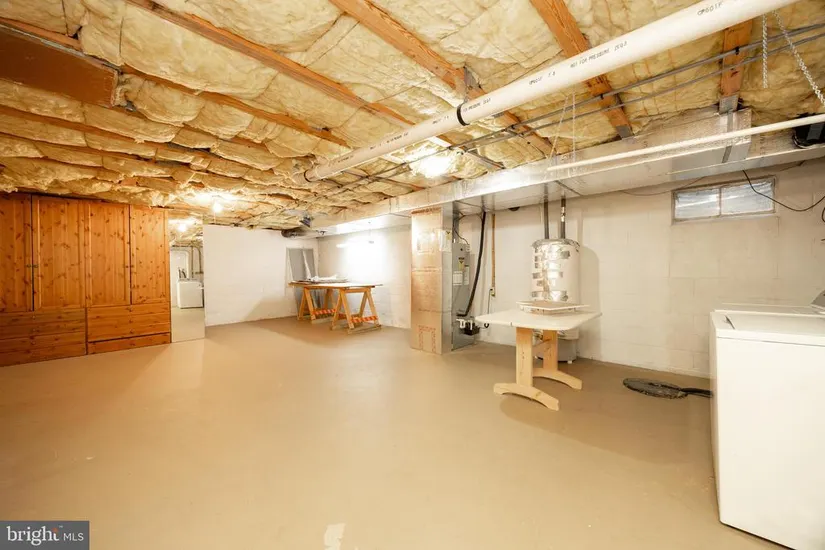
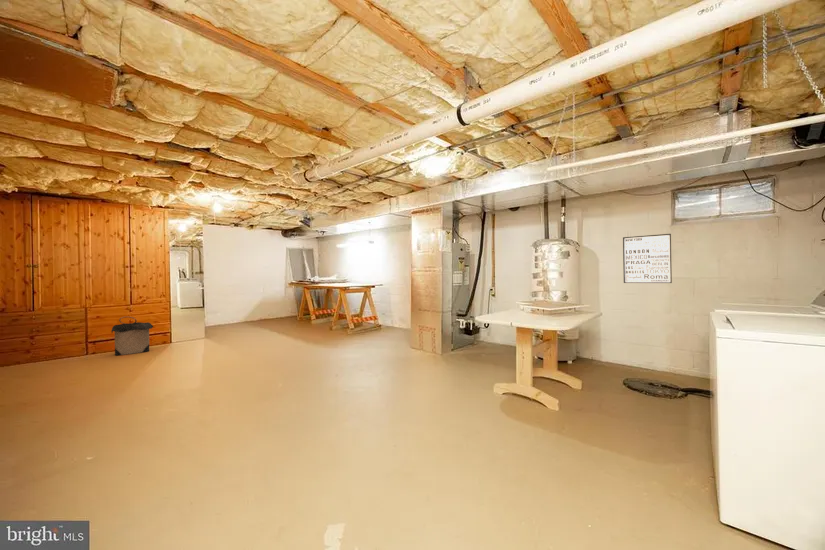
+ wall art (646, 259)
+ laundry hamper (133, 333)
